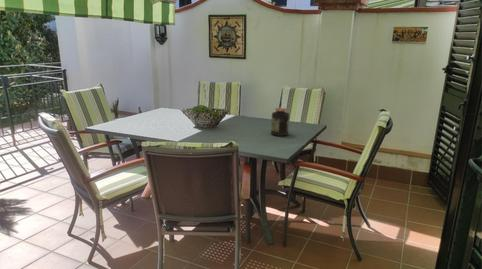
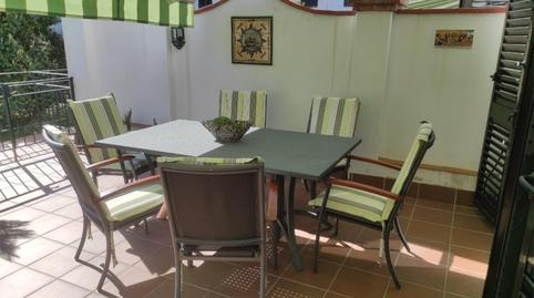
- jar (280, 121)
